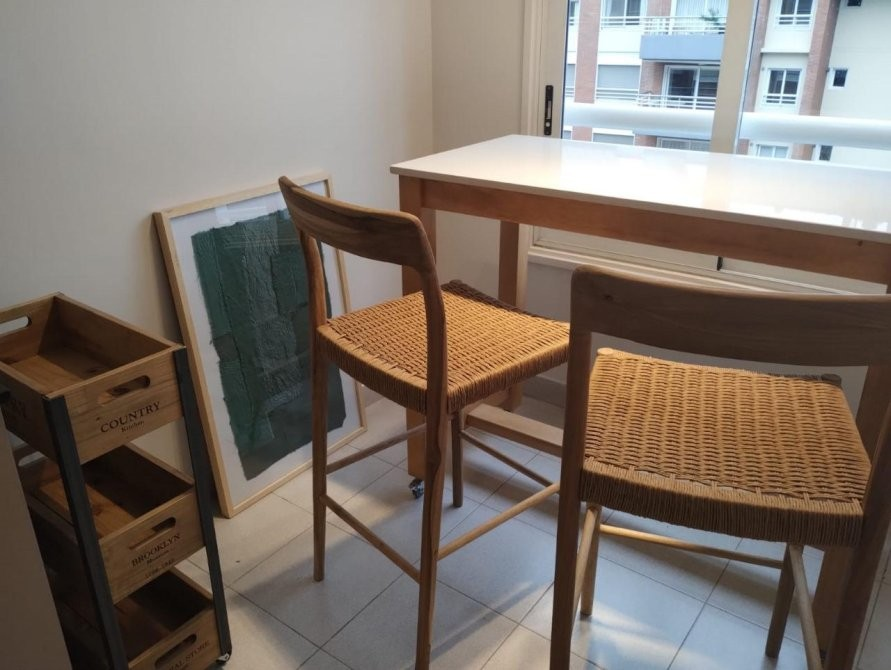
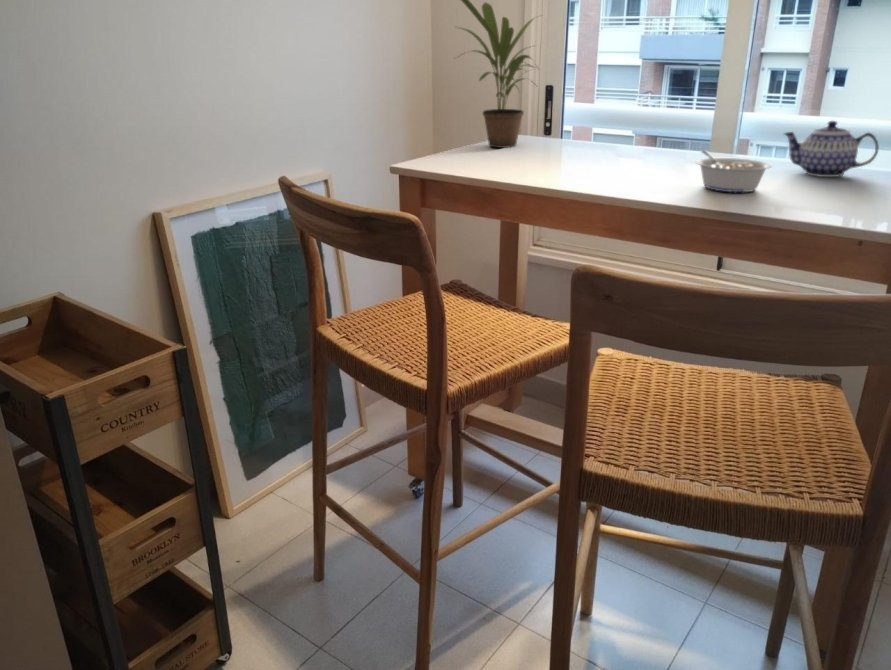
+ potted plant (498, 73)
+ teapot (828, 148)
+ legume (728, 172)
